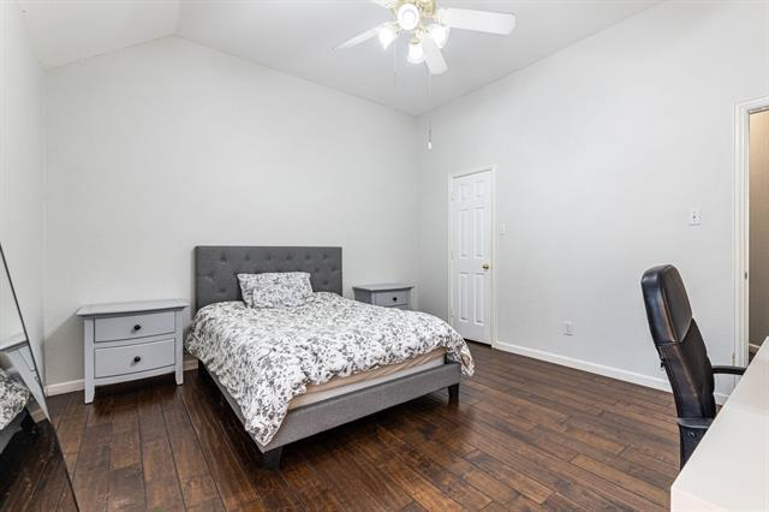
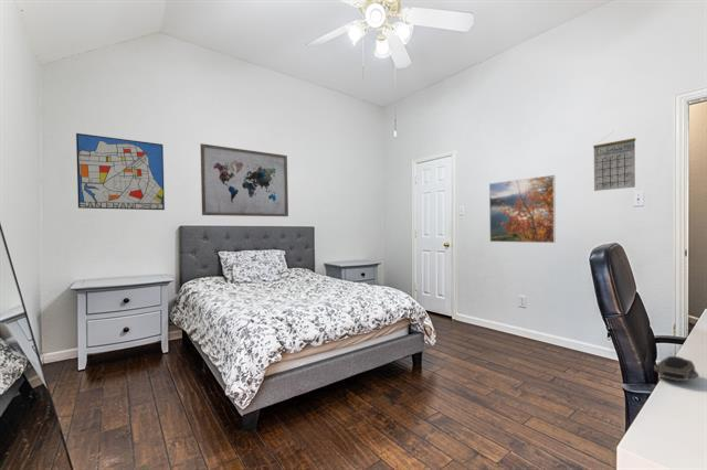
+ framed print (519, 211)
+ calendar (613, 159)
+ wall art (247, 183)
+ wall art (123, 173)
+ computer mouse (676, 367)
